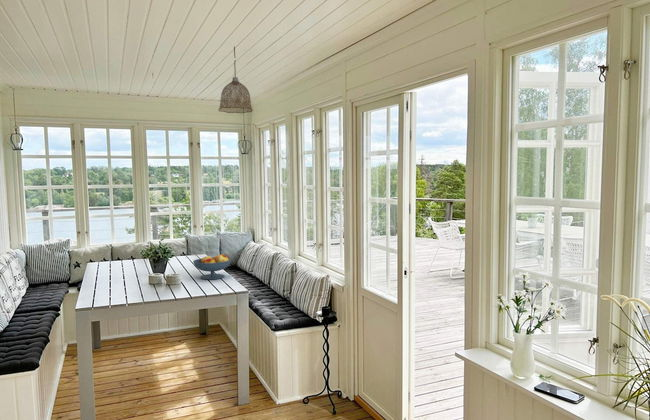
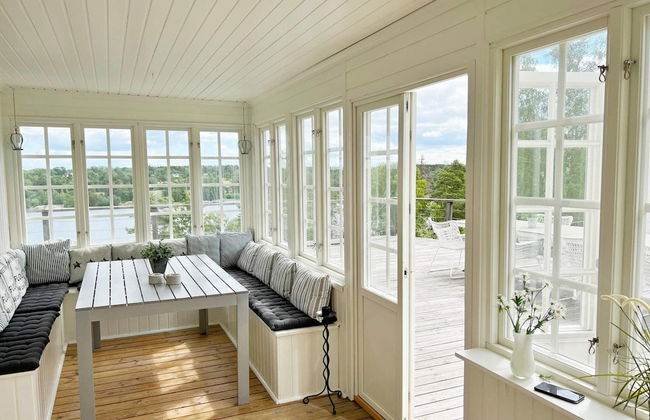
- pendant lamp (235, 78)
- fruit bowl (212, 265)
